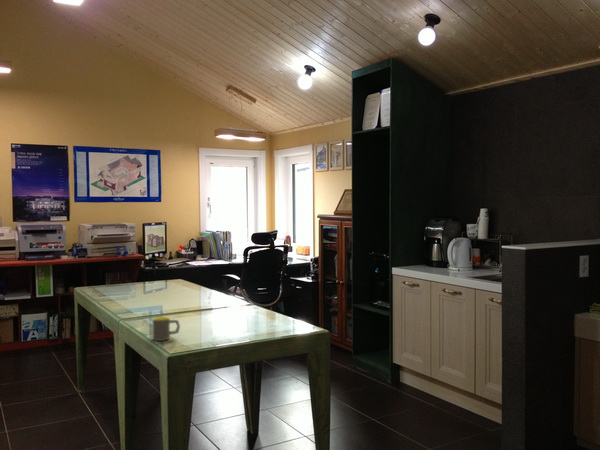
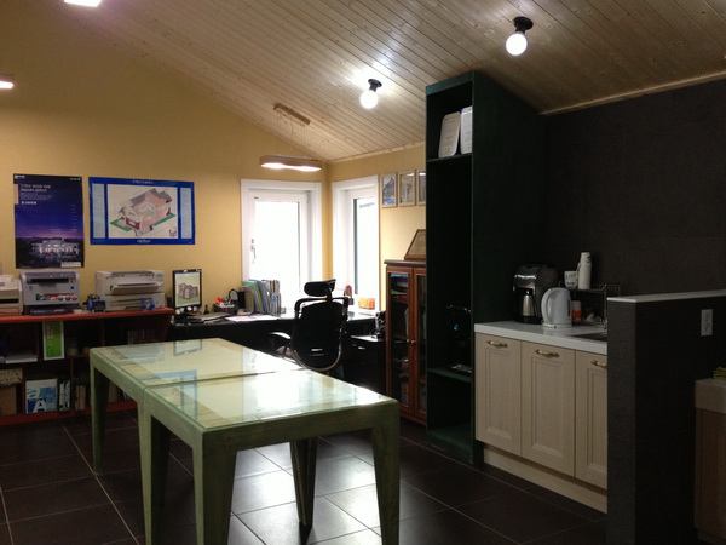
- mug (166, 327)
